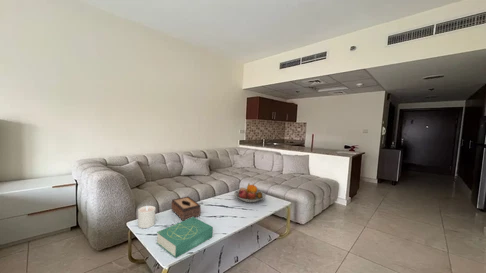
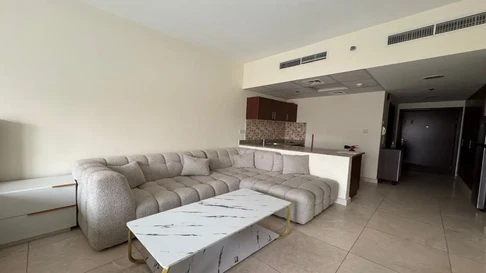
- fruit bowl (249, 192)
- book (185, 234)
- candle (146, 215)
- tissue box (185, 207)
